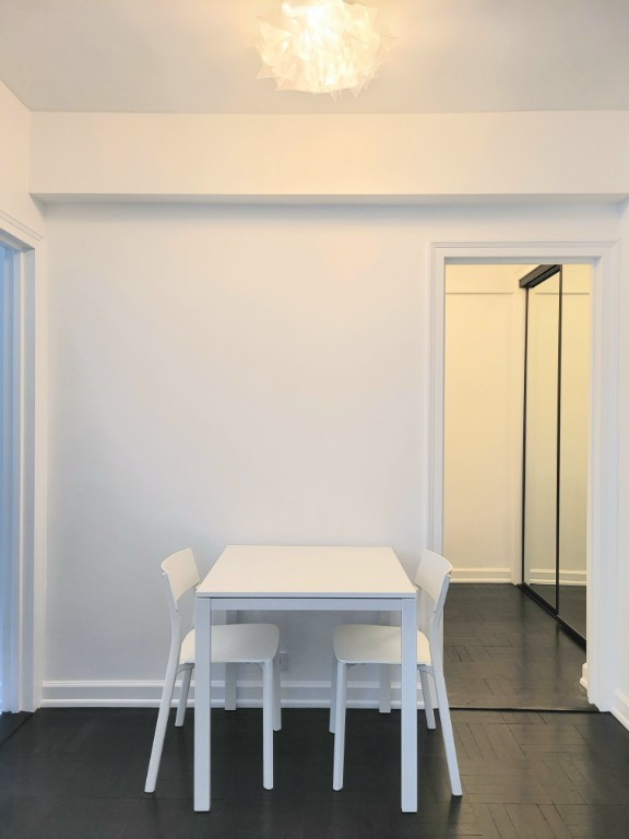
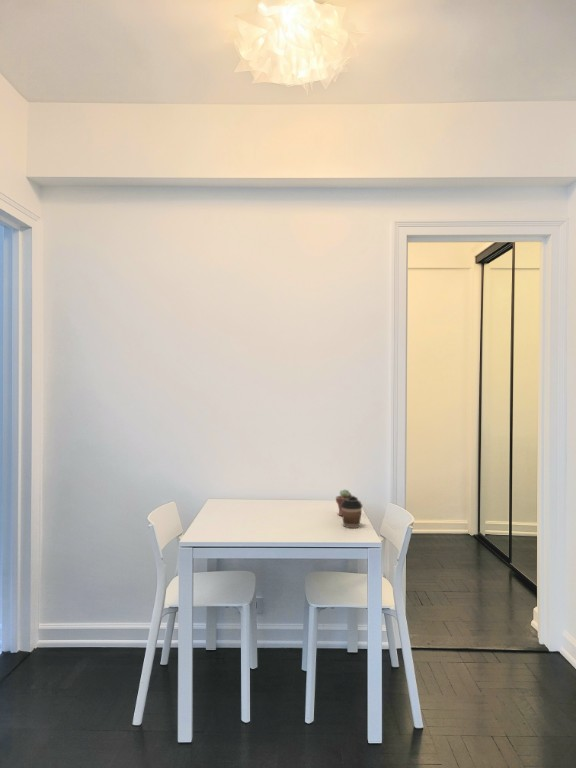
+ potted succulent (343, 500)
+ coffee cup (351, 512)
